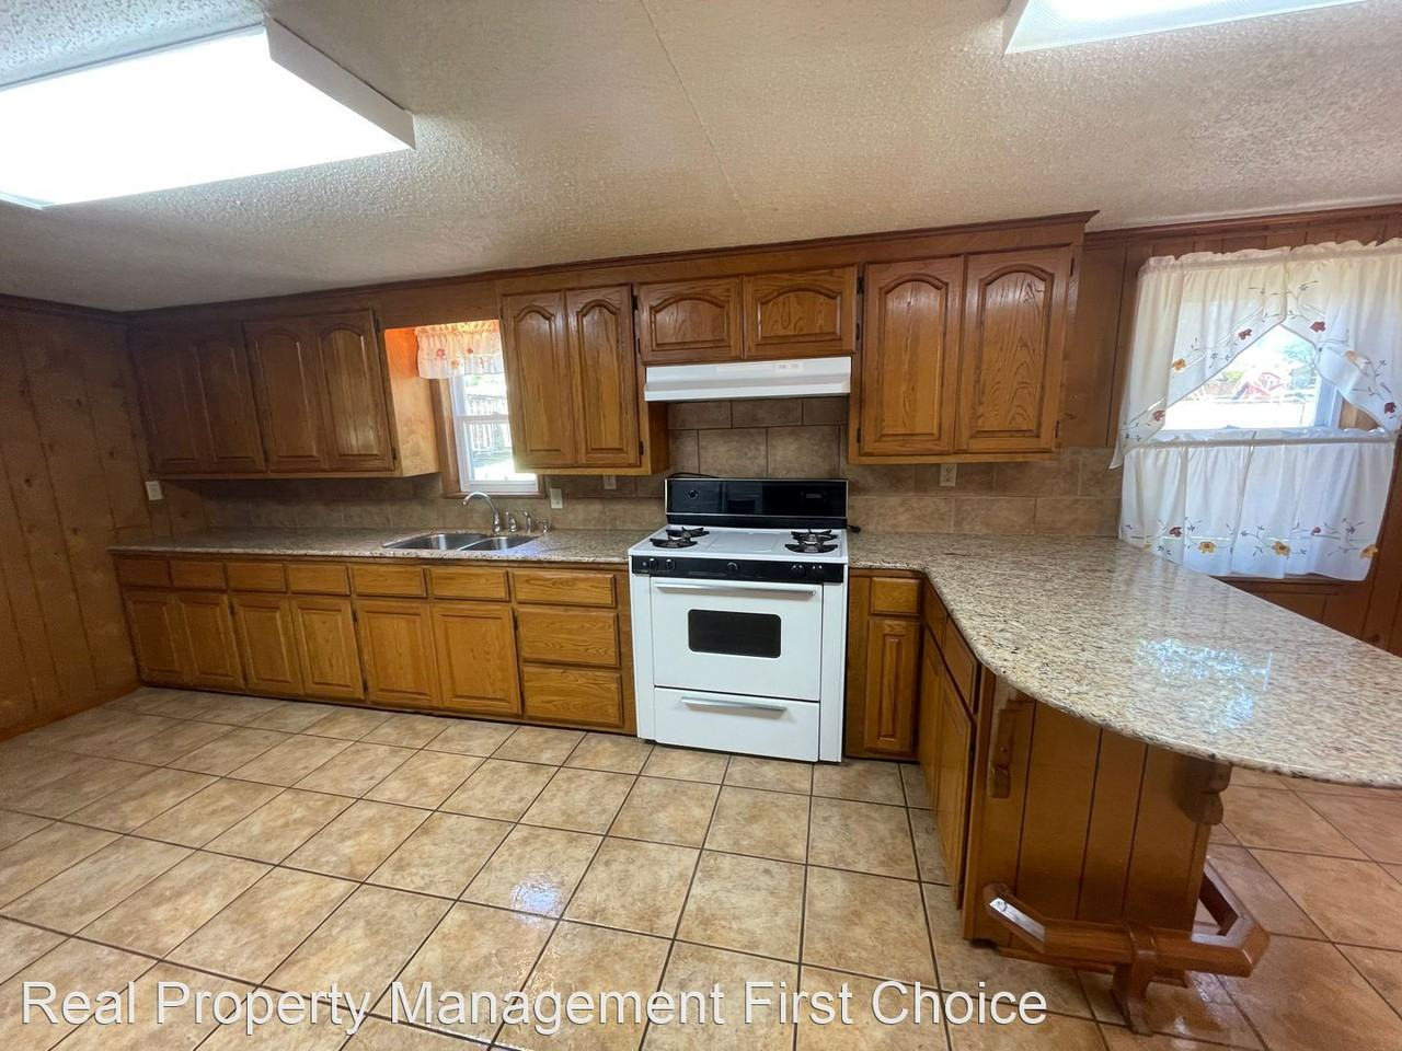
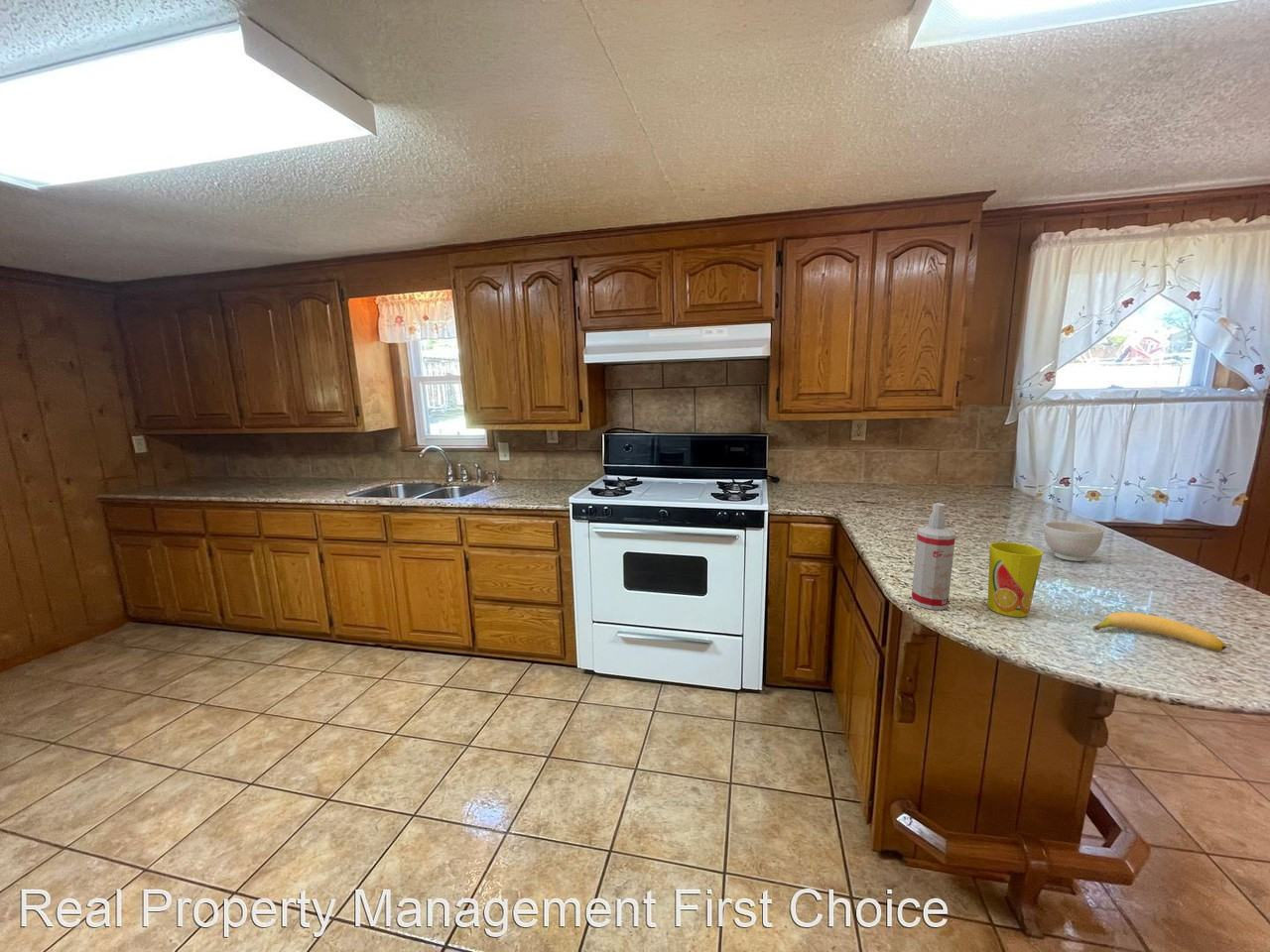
+ banana (1156, 629)
+ spray bottle (934, 553)
+ cup (1011, 579)
+ bowl (1071, 541)
